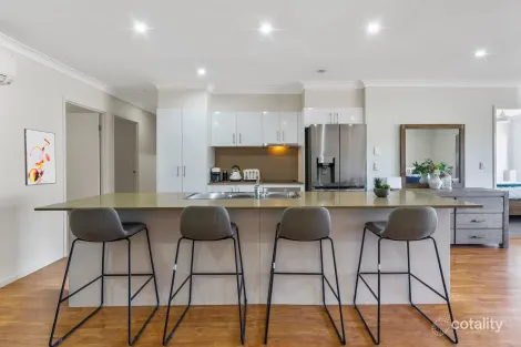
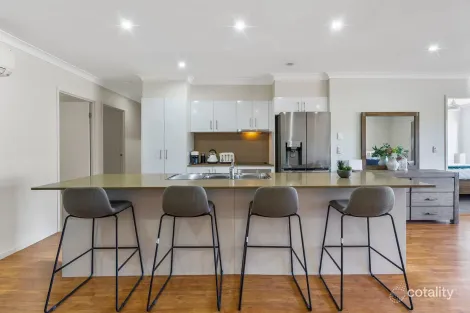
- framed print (41, 157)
